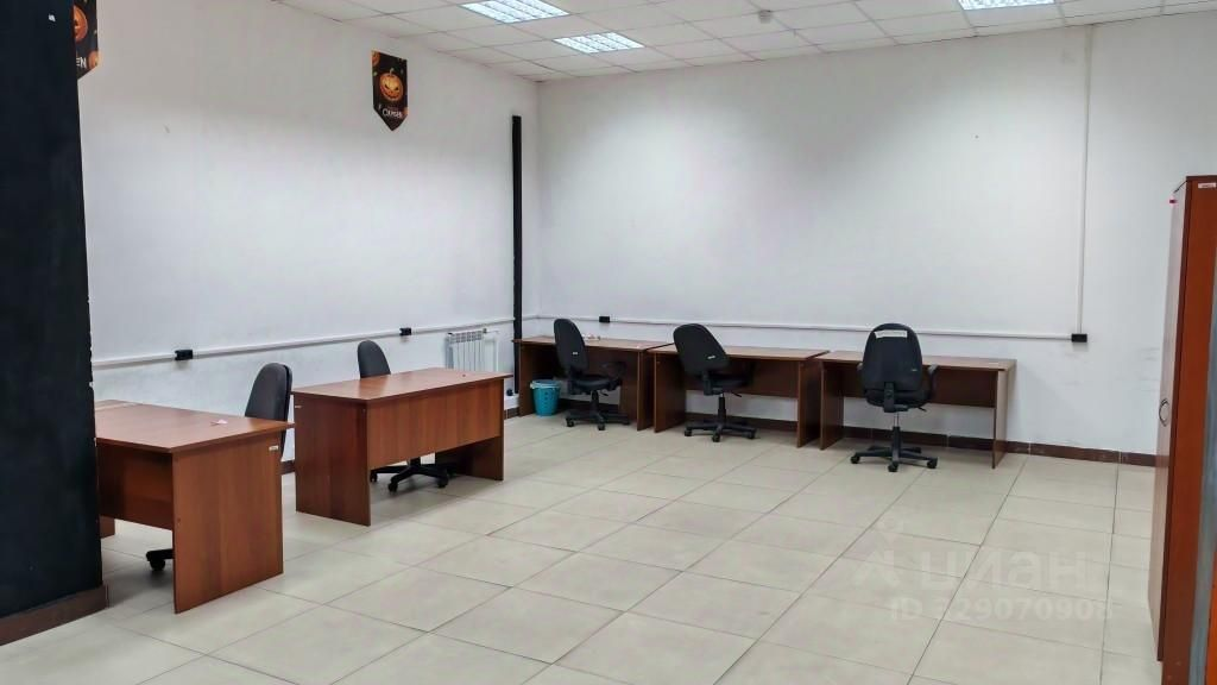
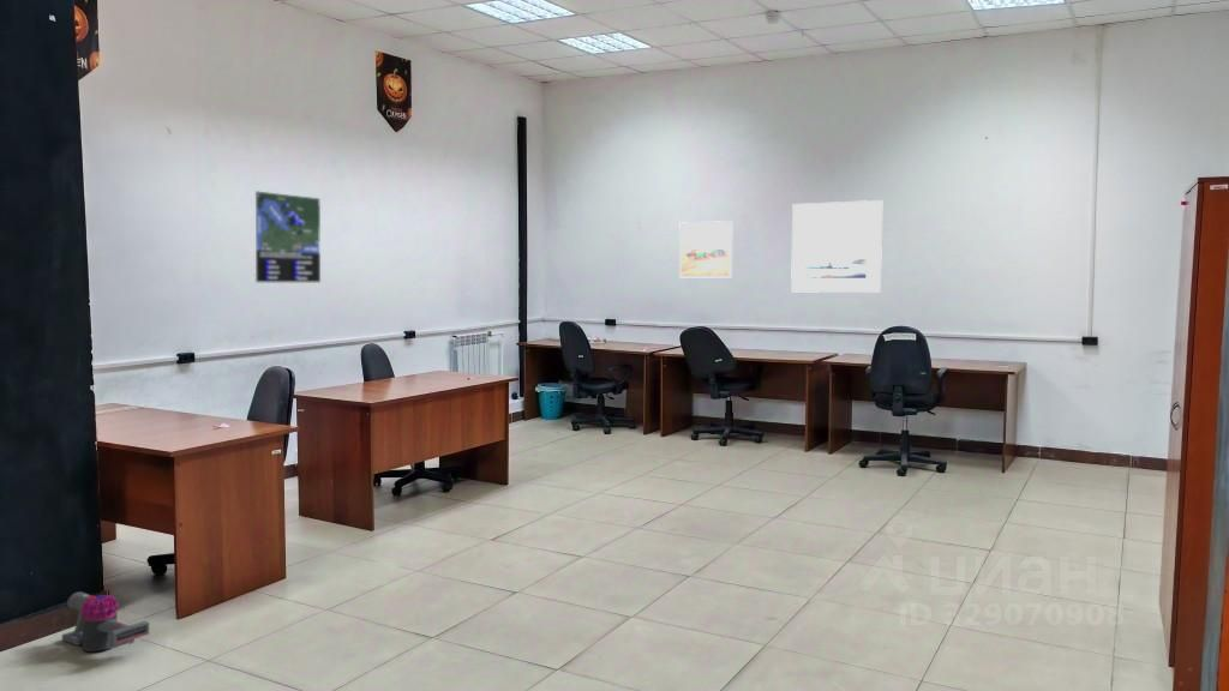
+ map (290, 239)
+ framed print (835, 247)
+ vacuum cleaner (100, 623)
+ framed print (705, 250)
